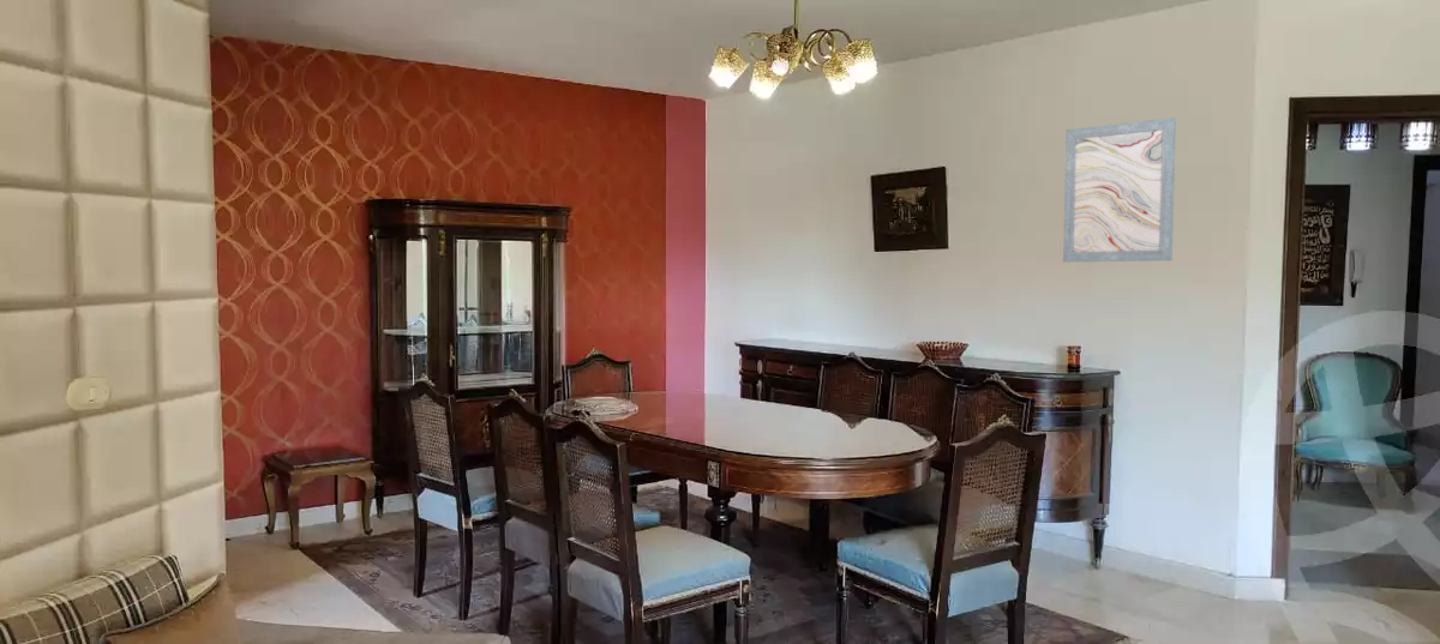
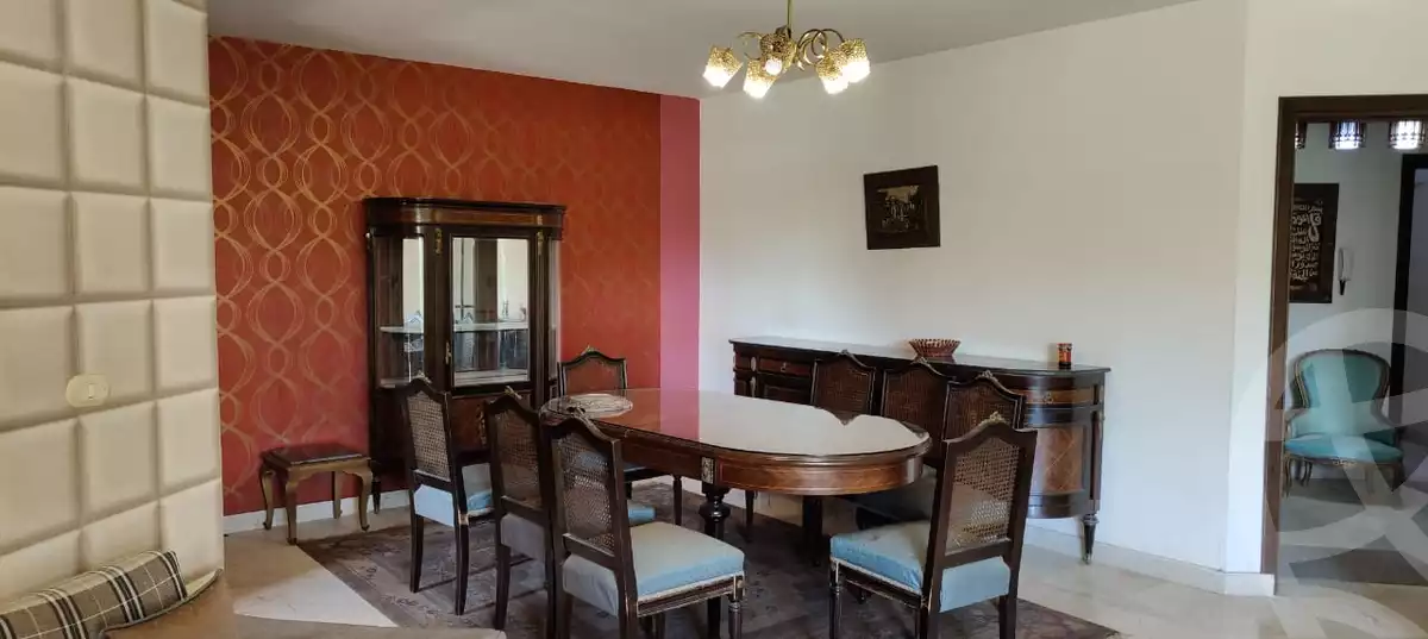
- wall art (1117, 192)
